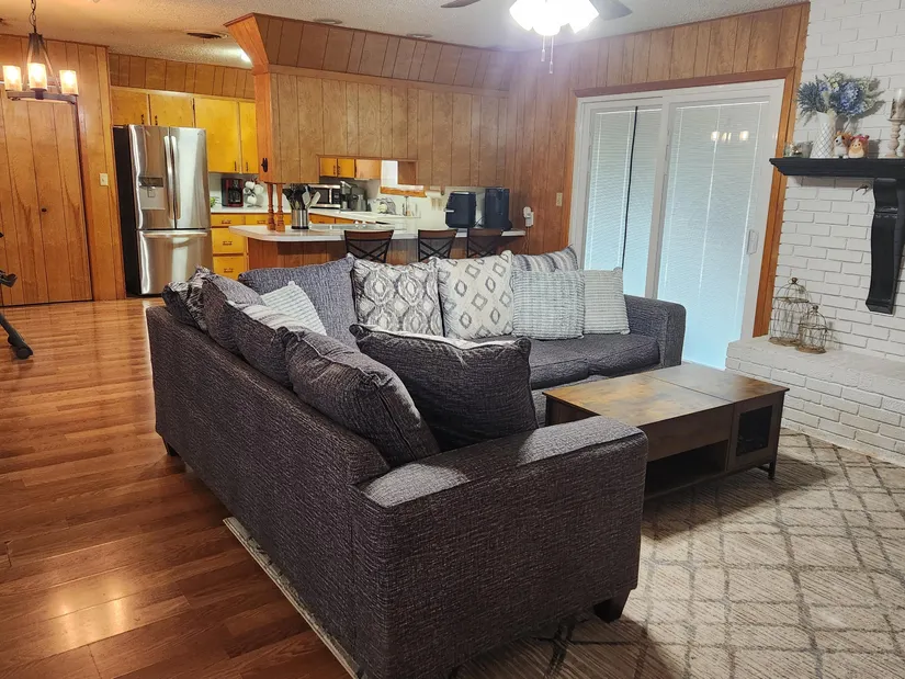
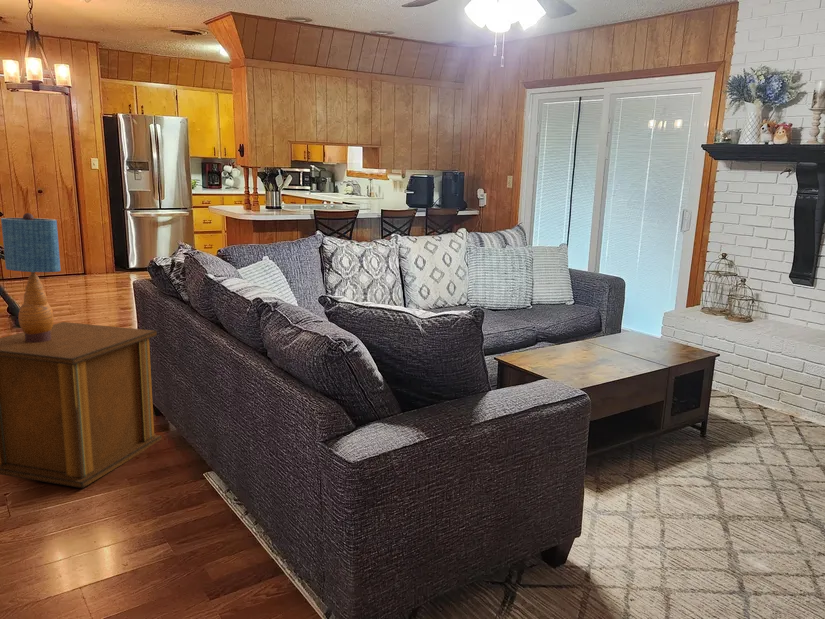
+ table lamp (34, 277)
+ side table (71, 397)
